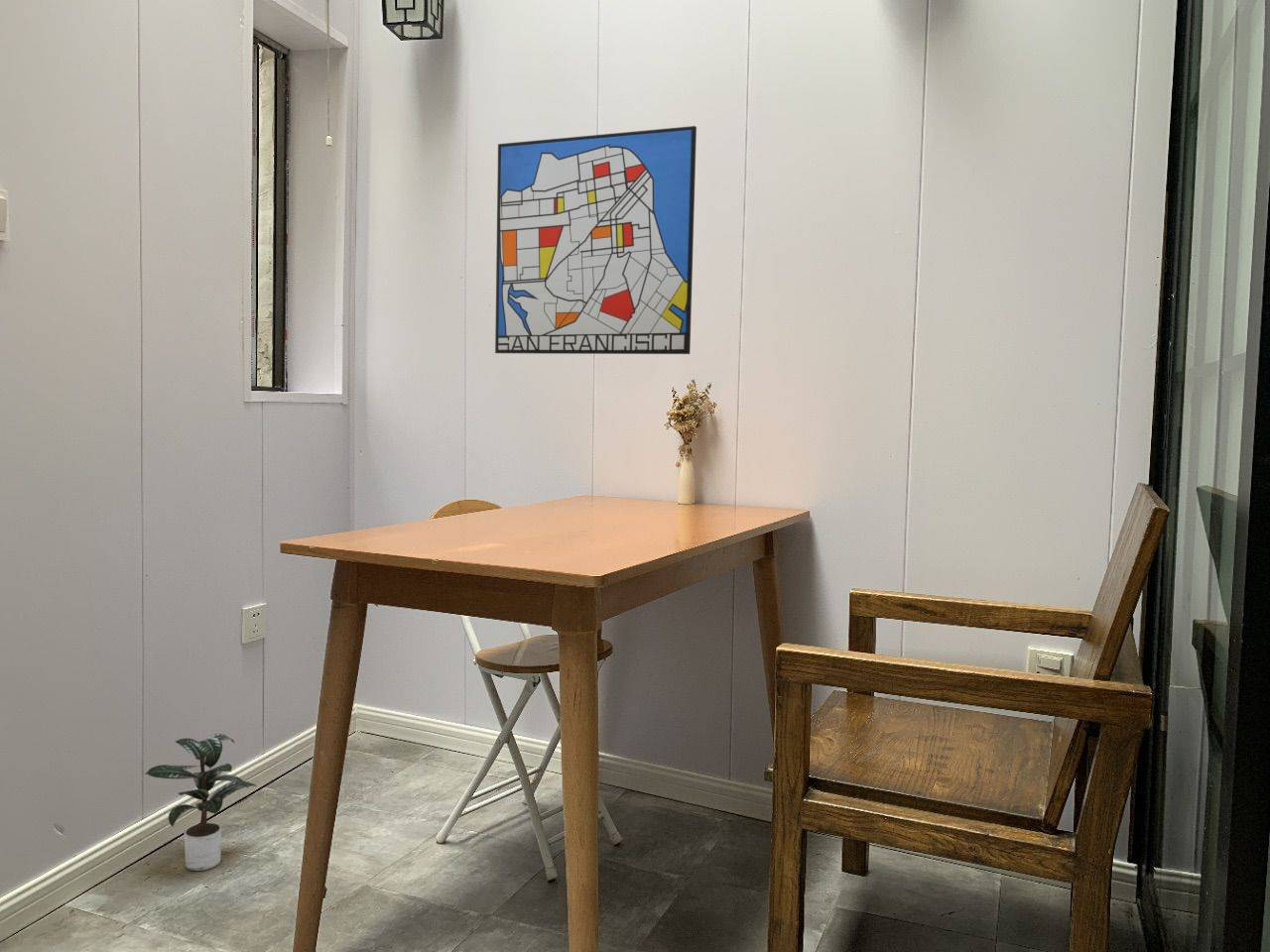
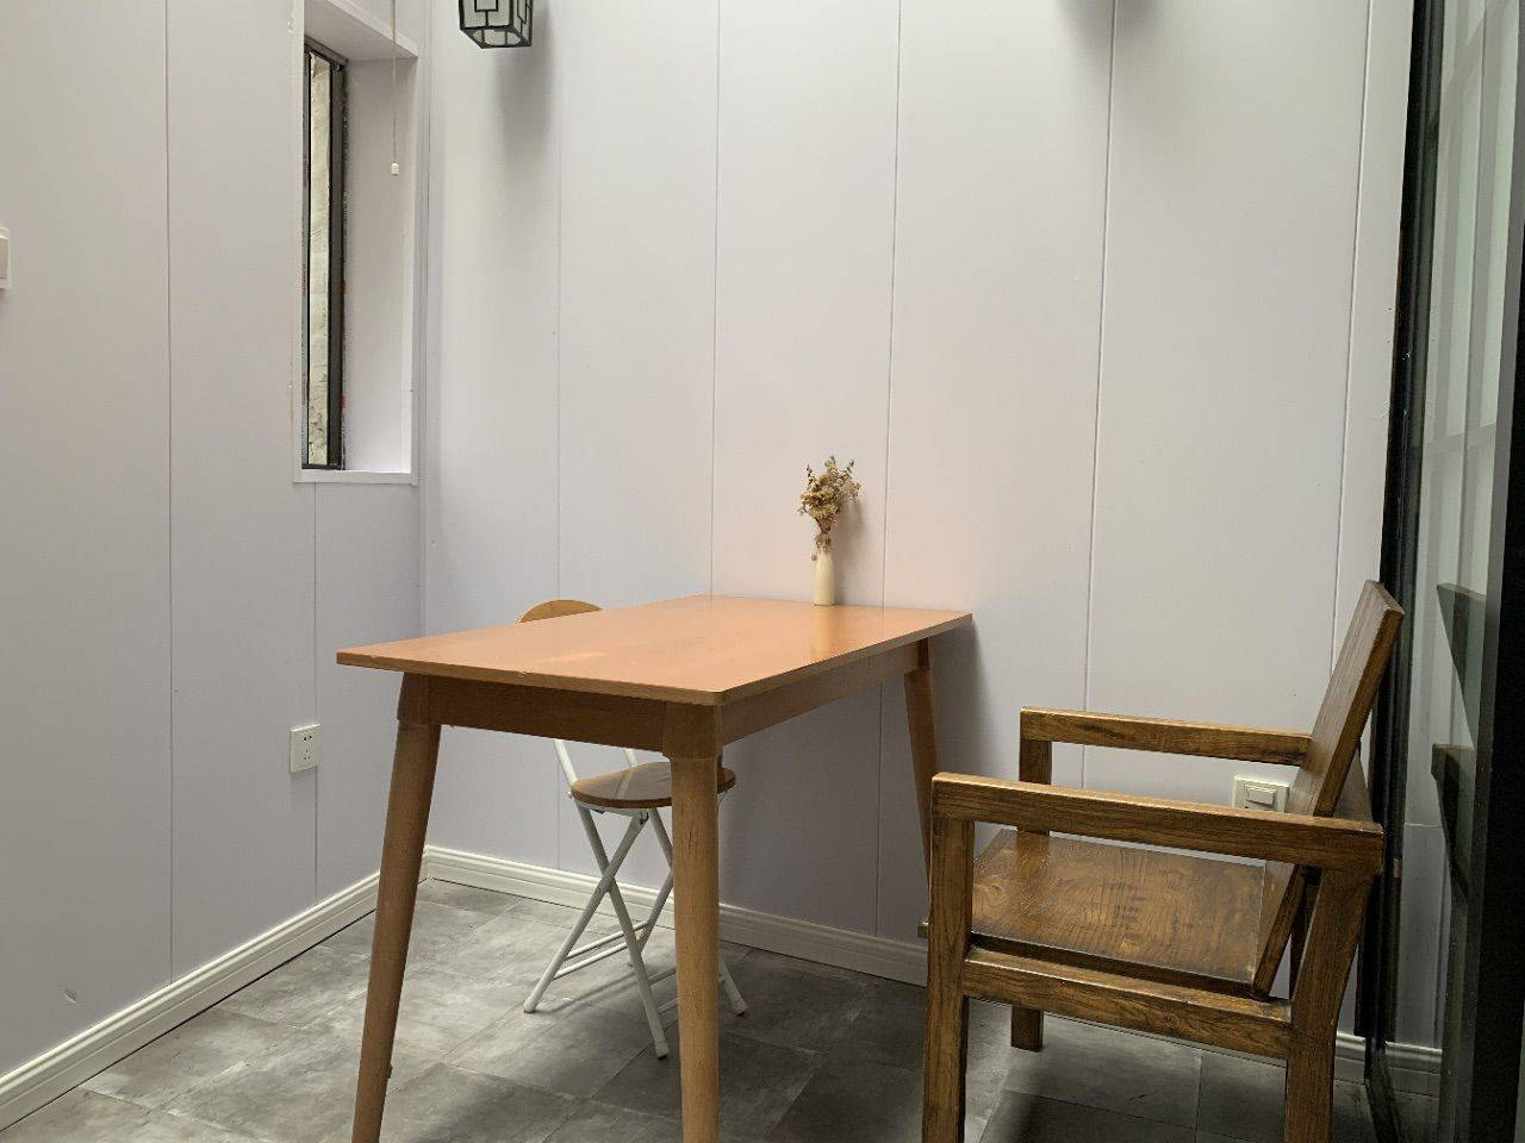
- potted plant (205, 793)
- wall art (590, 245)
